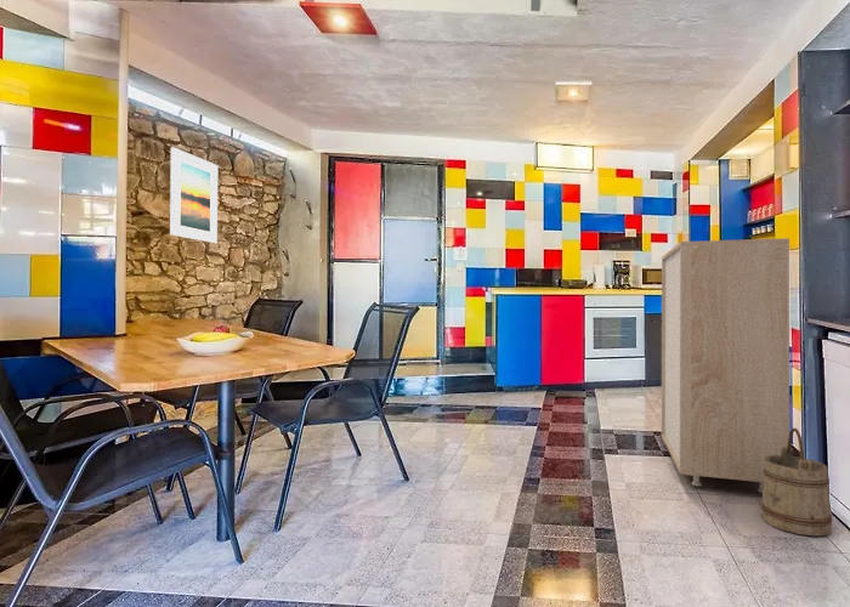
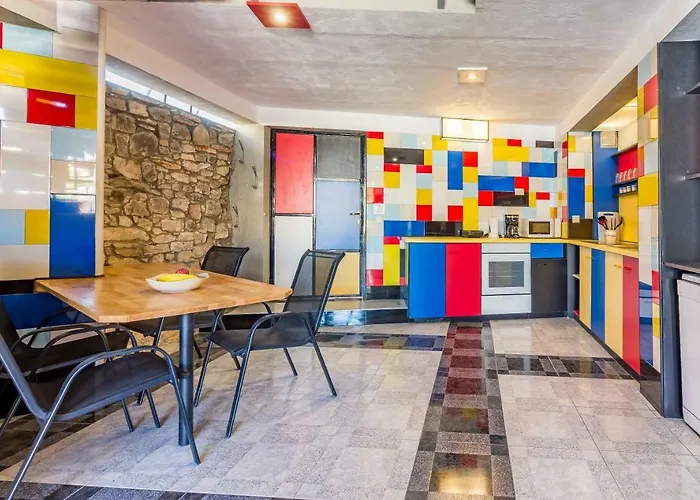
- storage cabinet (718, 358)
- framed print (194, 198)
- bucket (795, 475)
